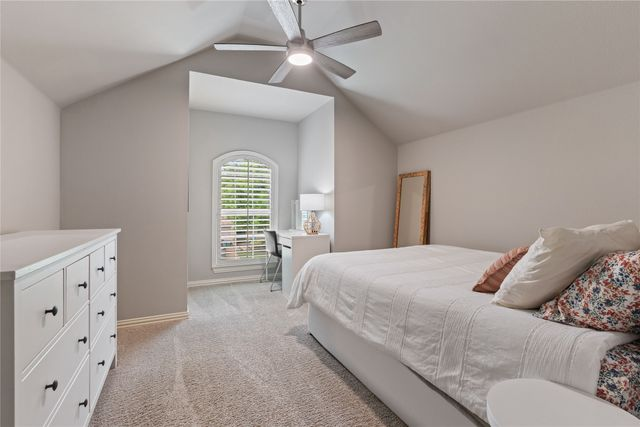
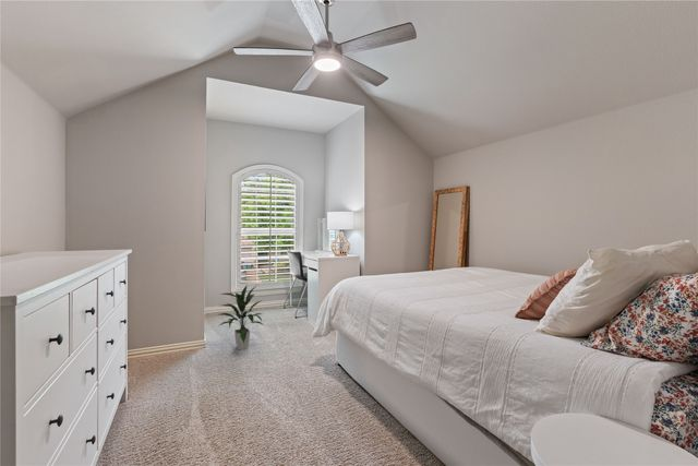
+ indoor plant (241, 316)
